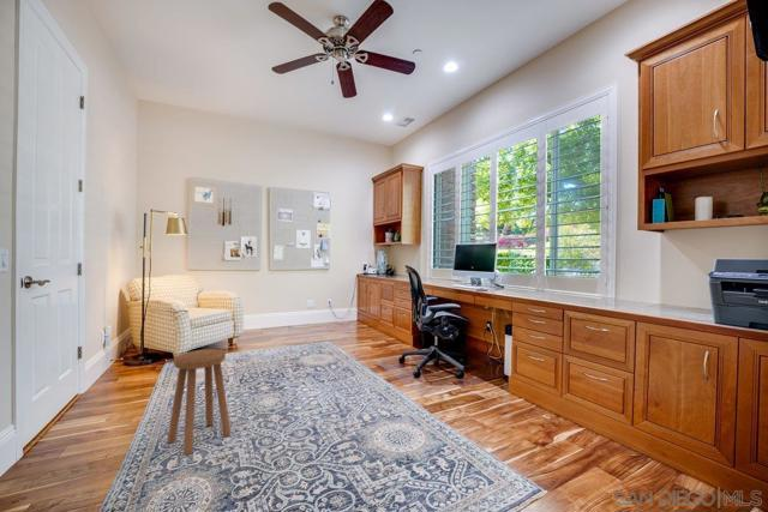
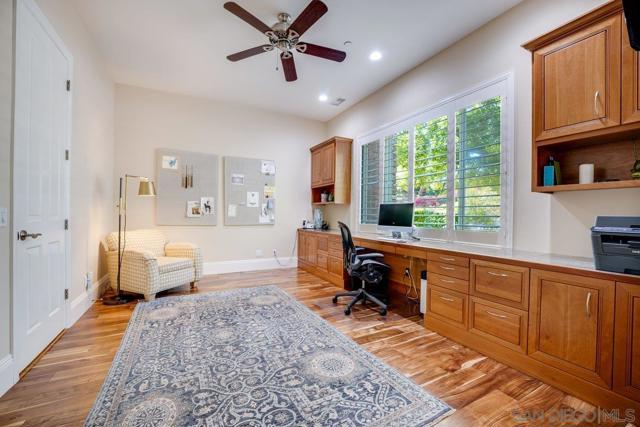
- stool (194, 396)
